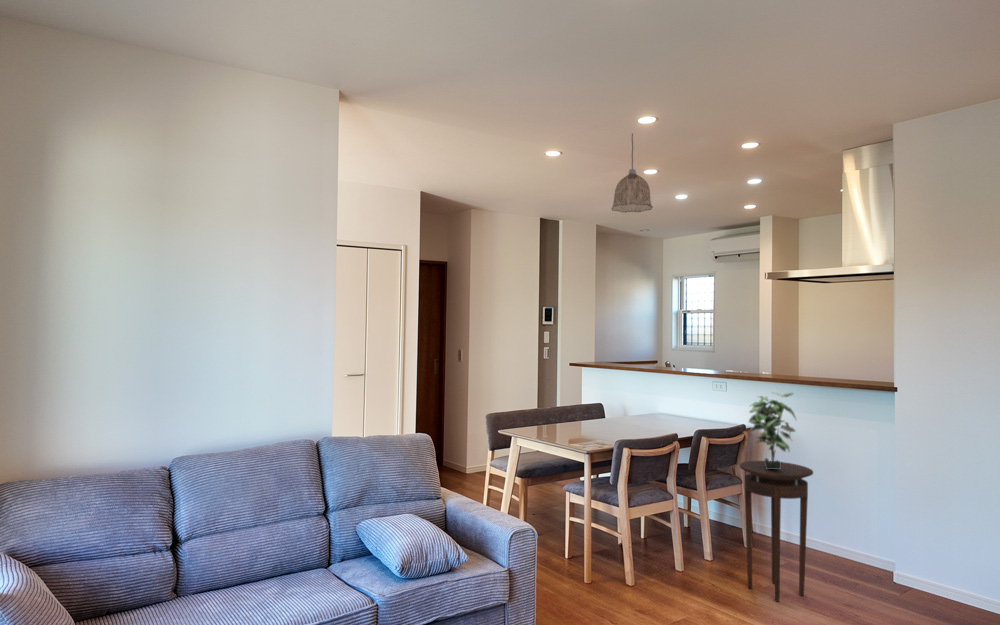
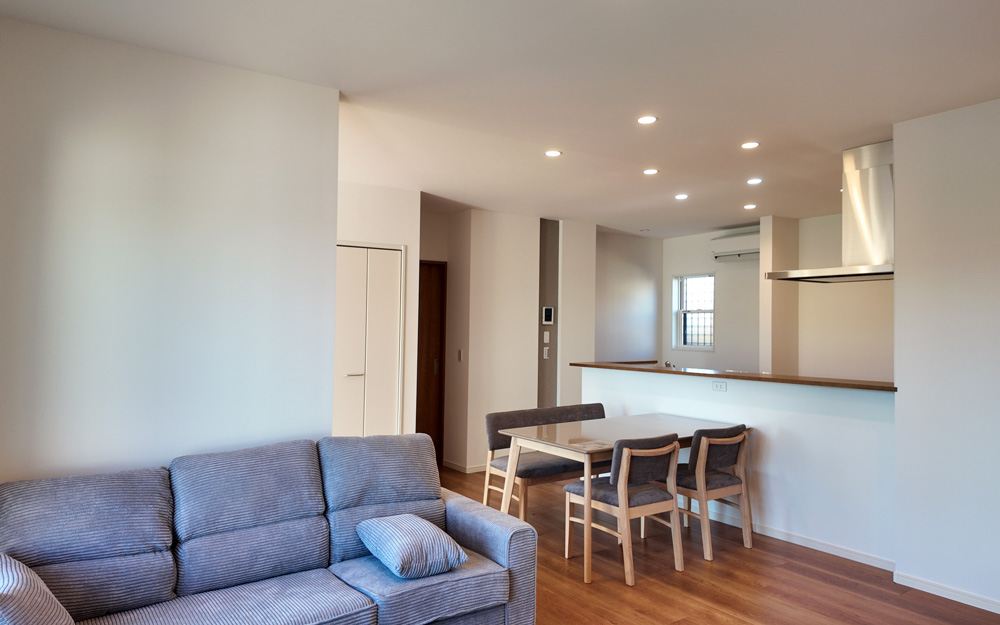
- pendant lamp (632, 171)
- potted plant (771, 429)
- stool (775, 529)
